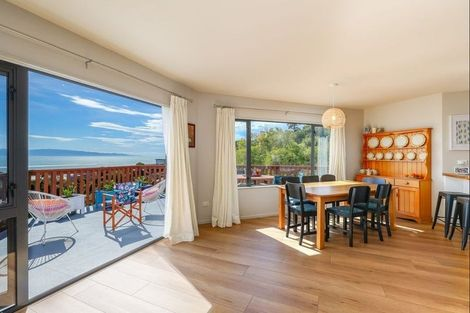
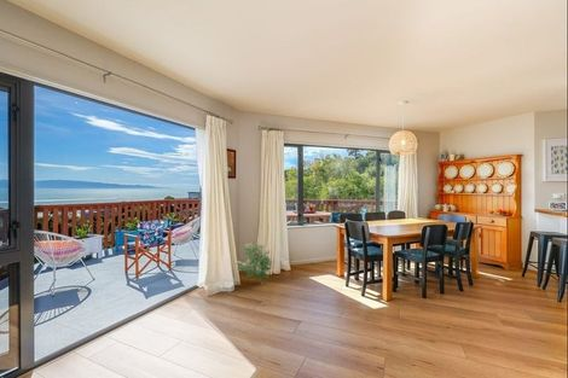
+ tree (253, 262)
